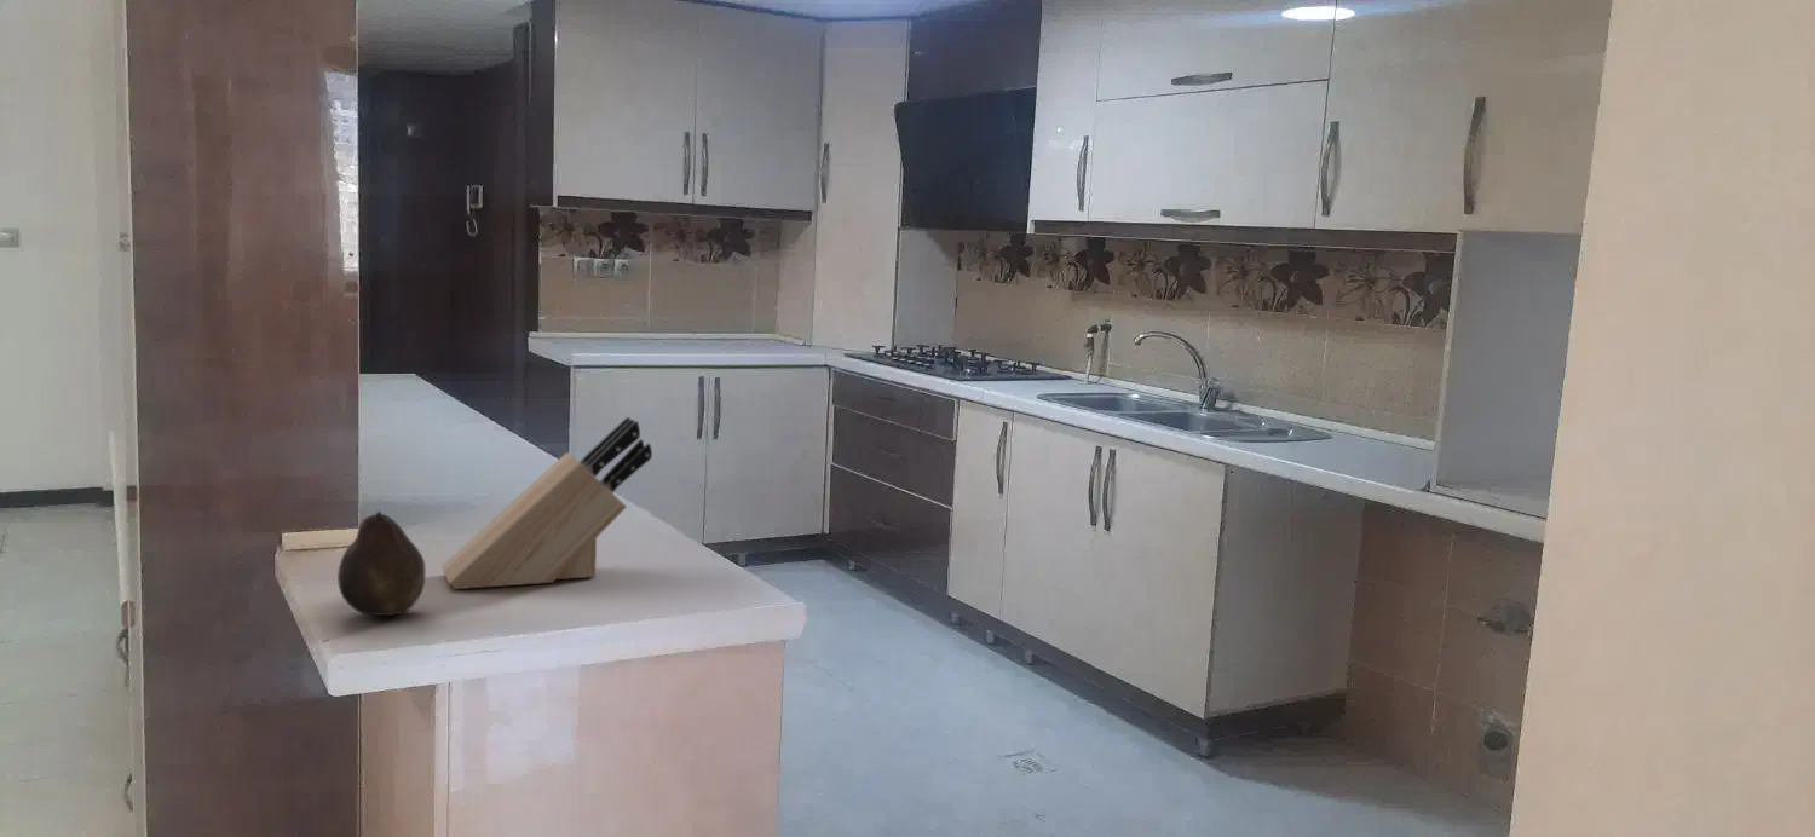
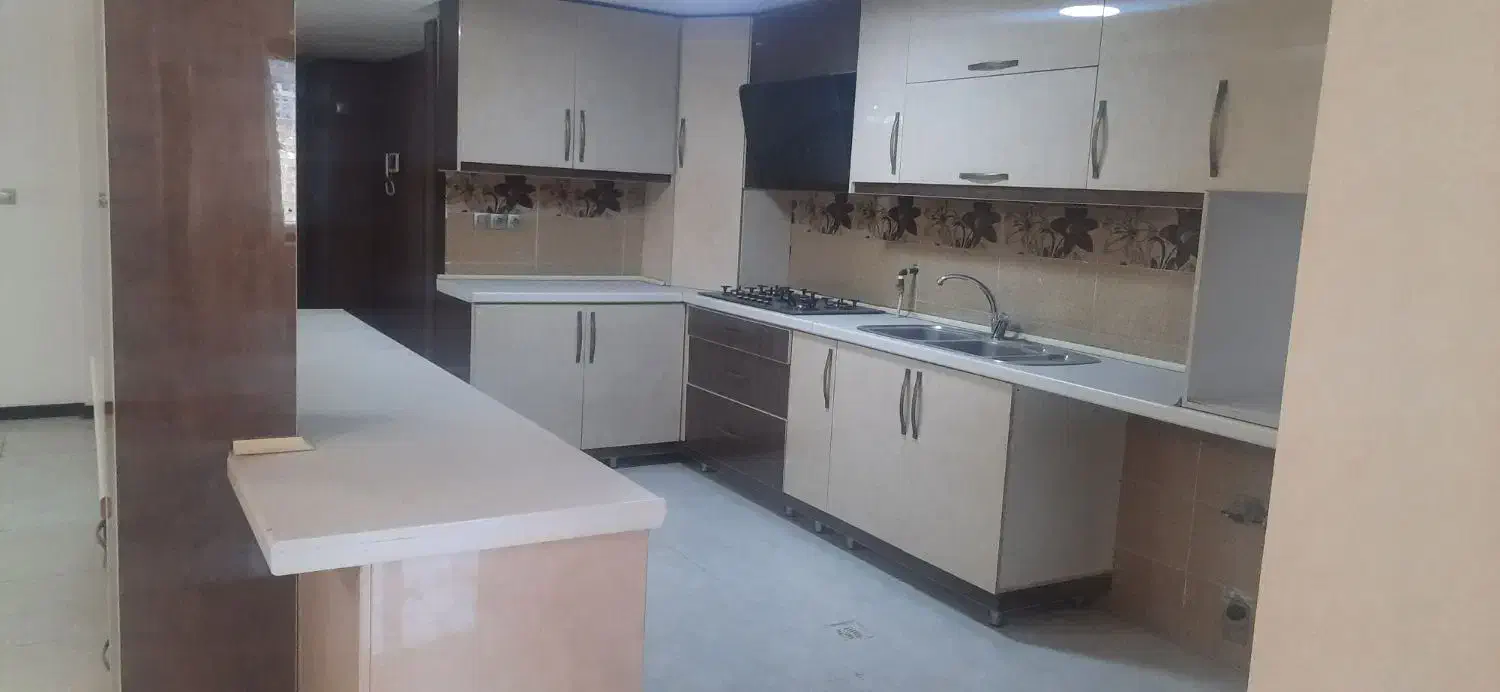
- knife block (549, 497)
- fruit (381, 562)
